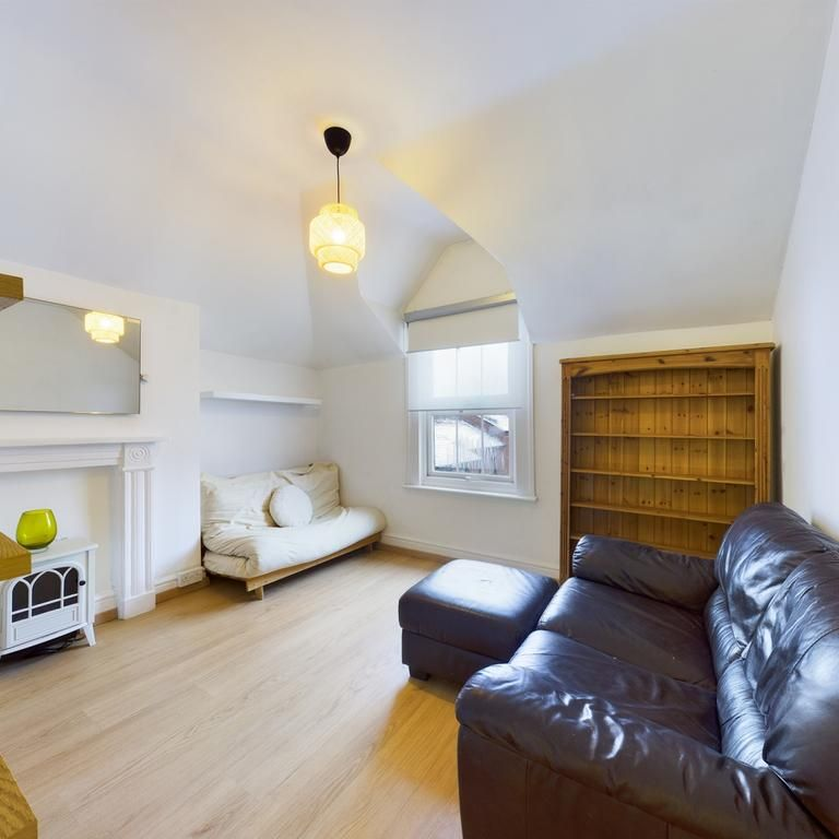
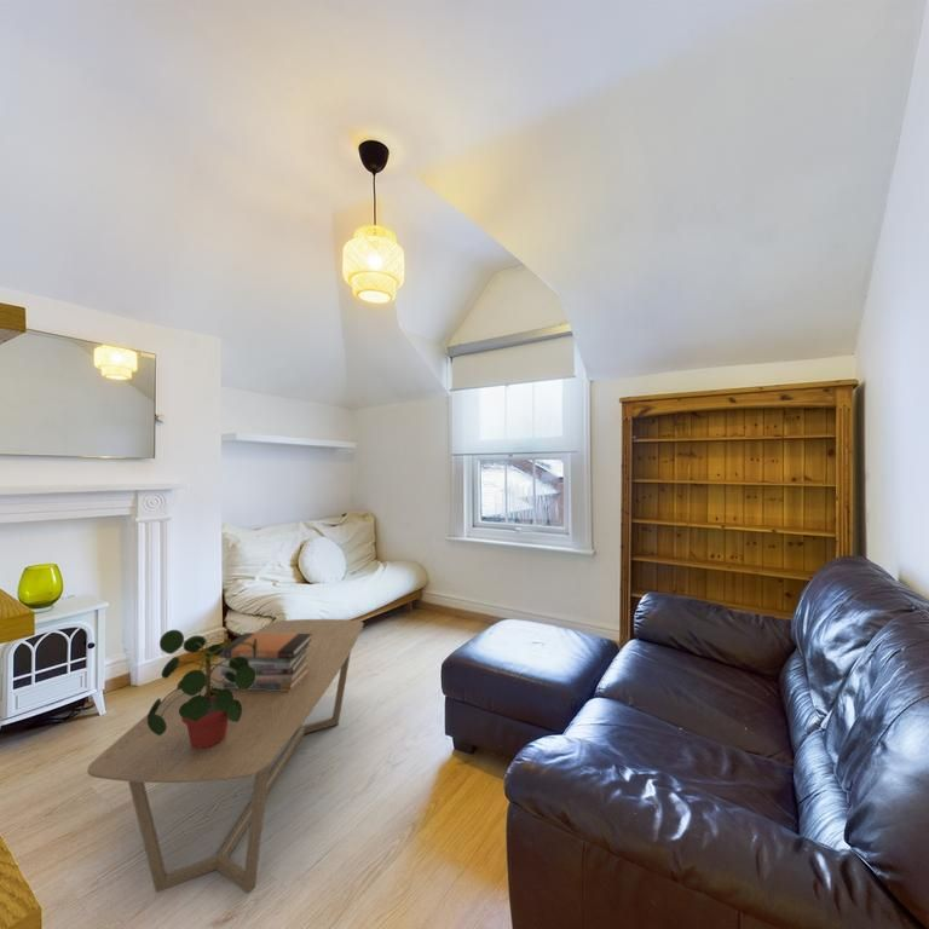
+ coffee table (269, 728)
+ book stack (266, 659)
+ potted plant (203, 683)
